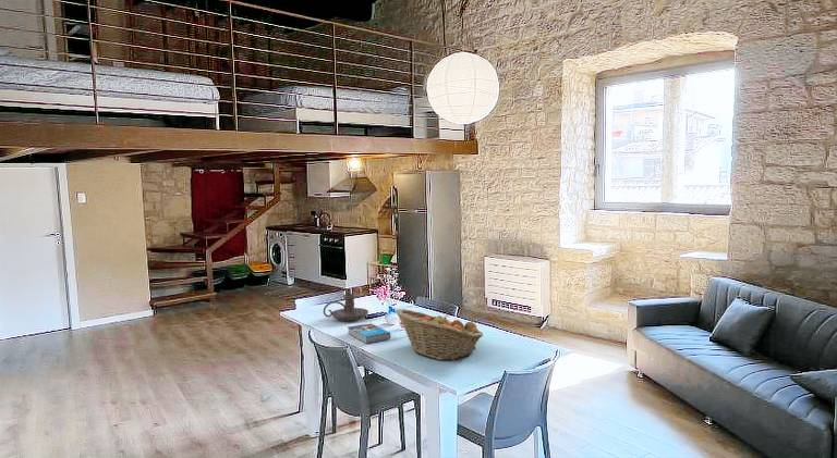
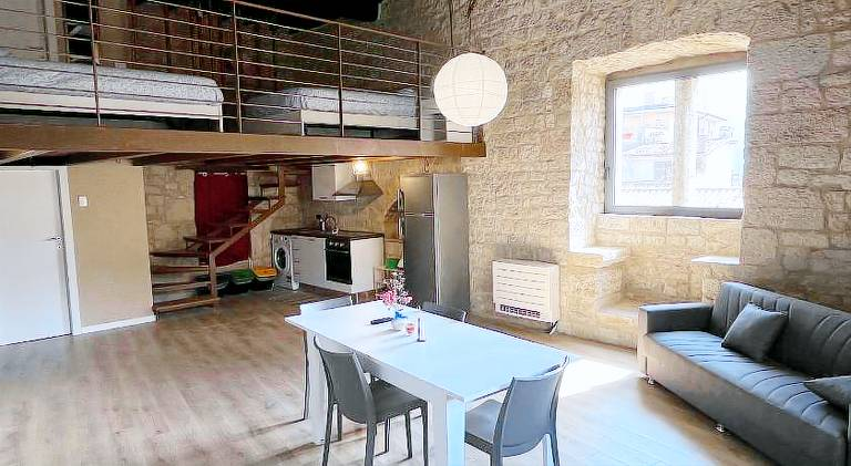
- candle holder (345, 307)
- fruit basket (438, 330)
- book (368, 332)
